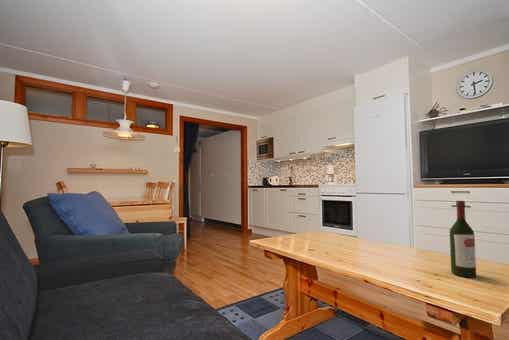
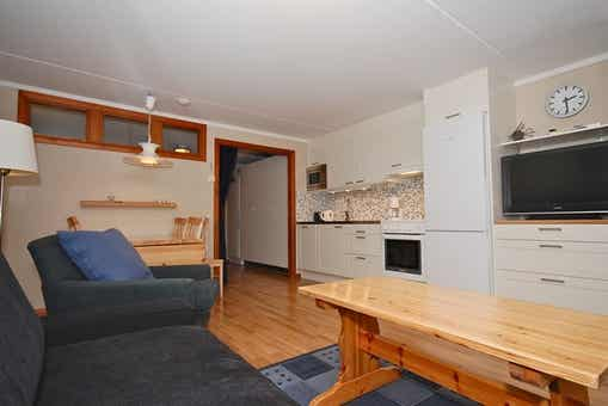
- wine bottle (461, 237)
